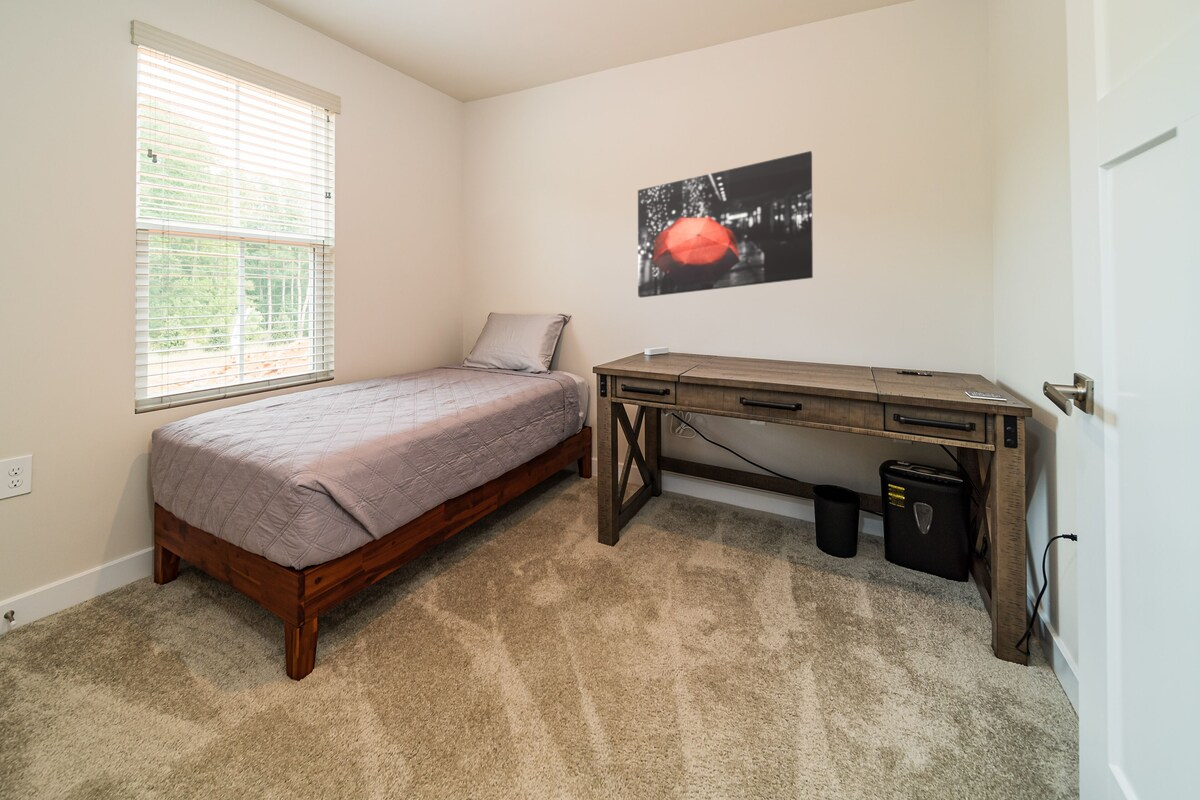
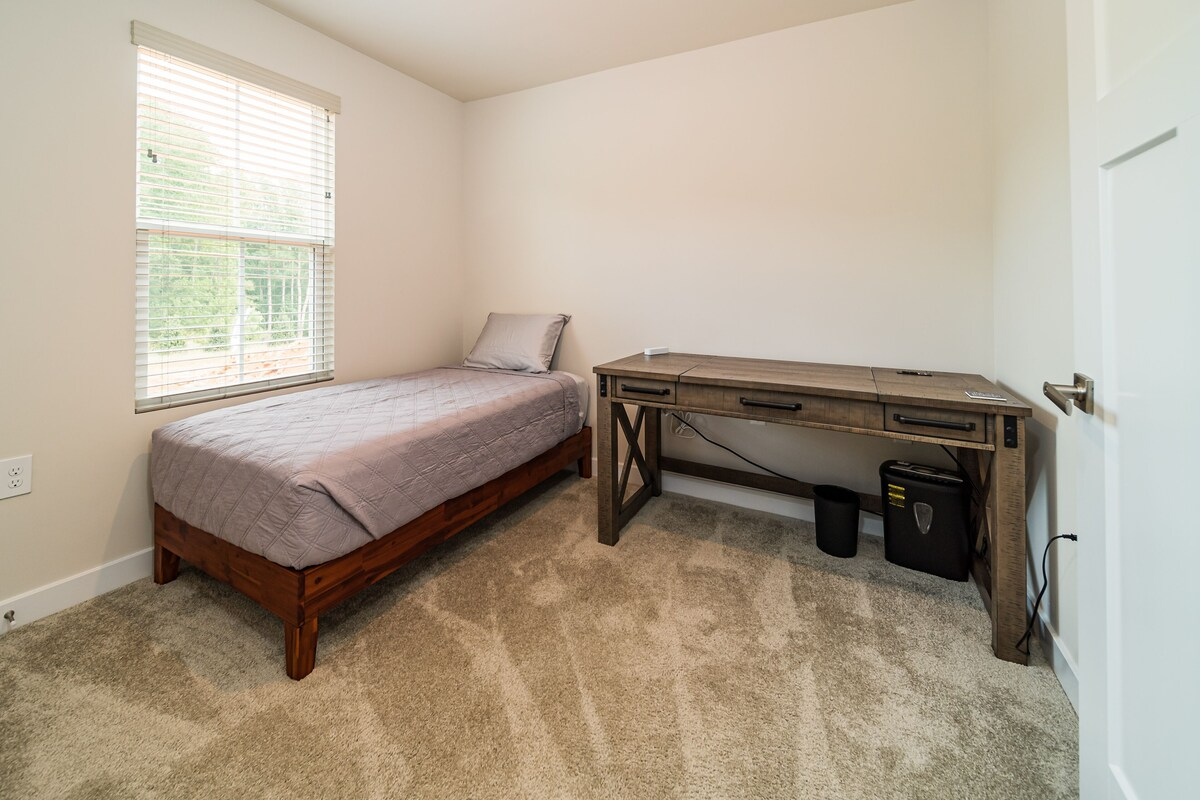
- wall art (718, 230)
